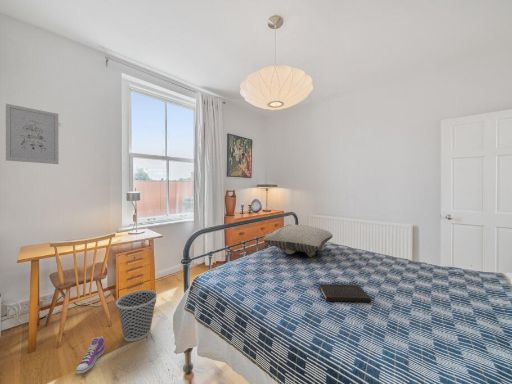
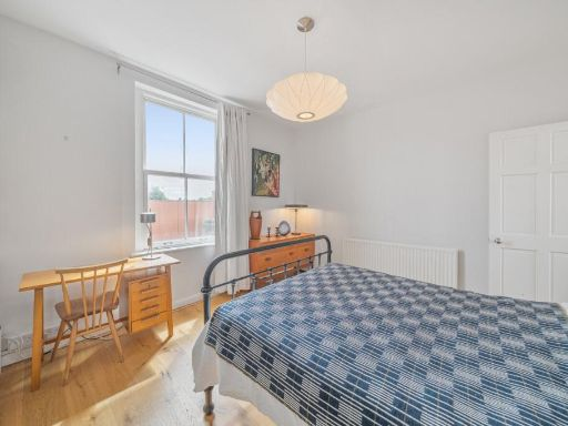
- sneaker (90, 352)
- hardcover book (343, 292)
- pillow (299, 238)
- wall art (33, 135)
- wastebasket (137, 315)
